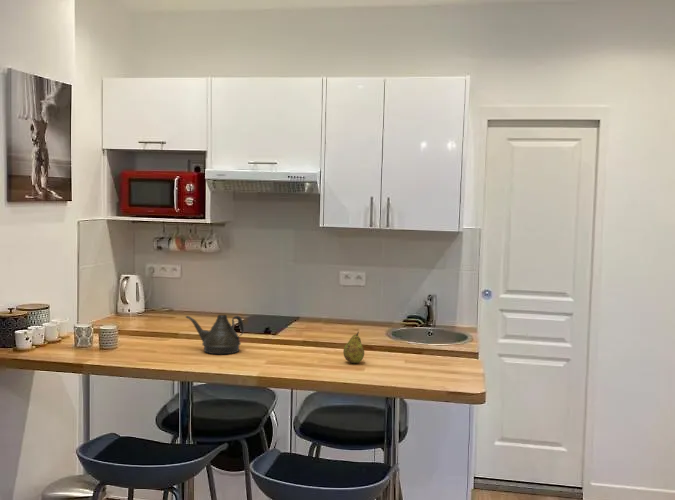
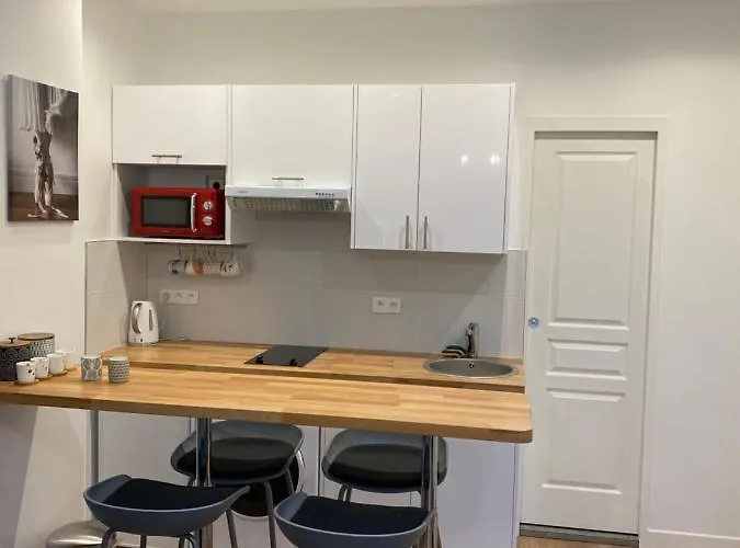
- fruit (354, 347)
- teapot (214, 332)
